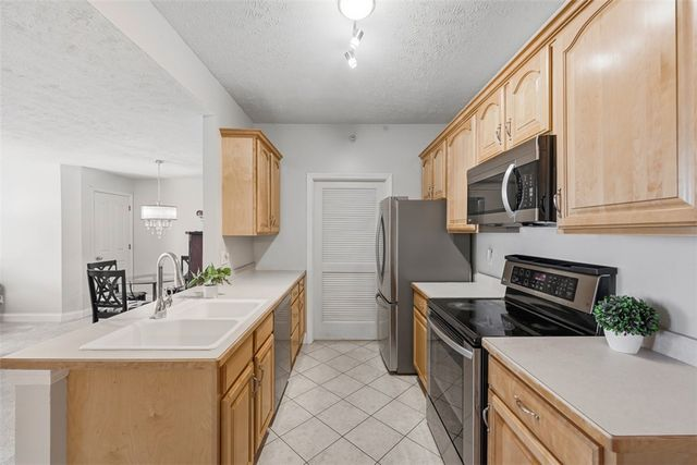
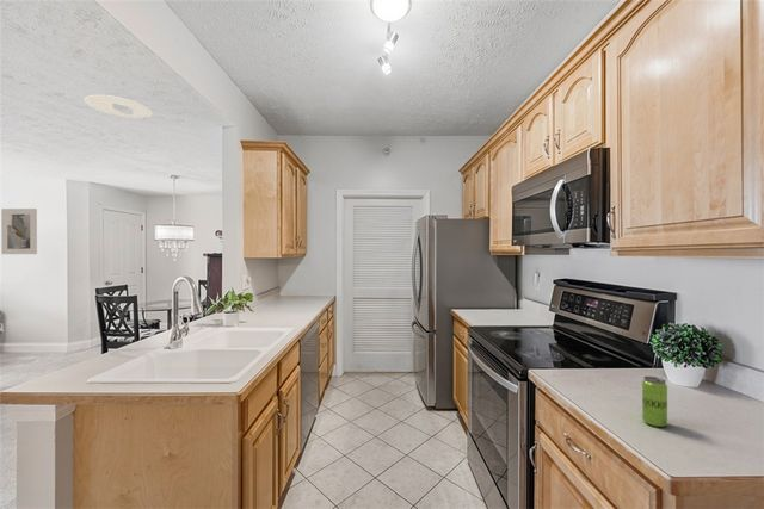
+ beverage can (654, 401)
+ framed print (19, 231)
+ recessed light (119, 104)
